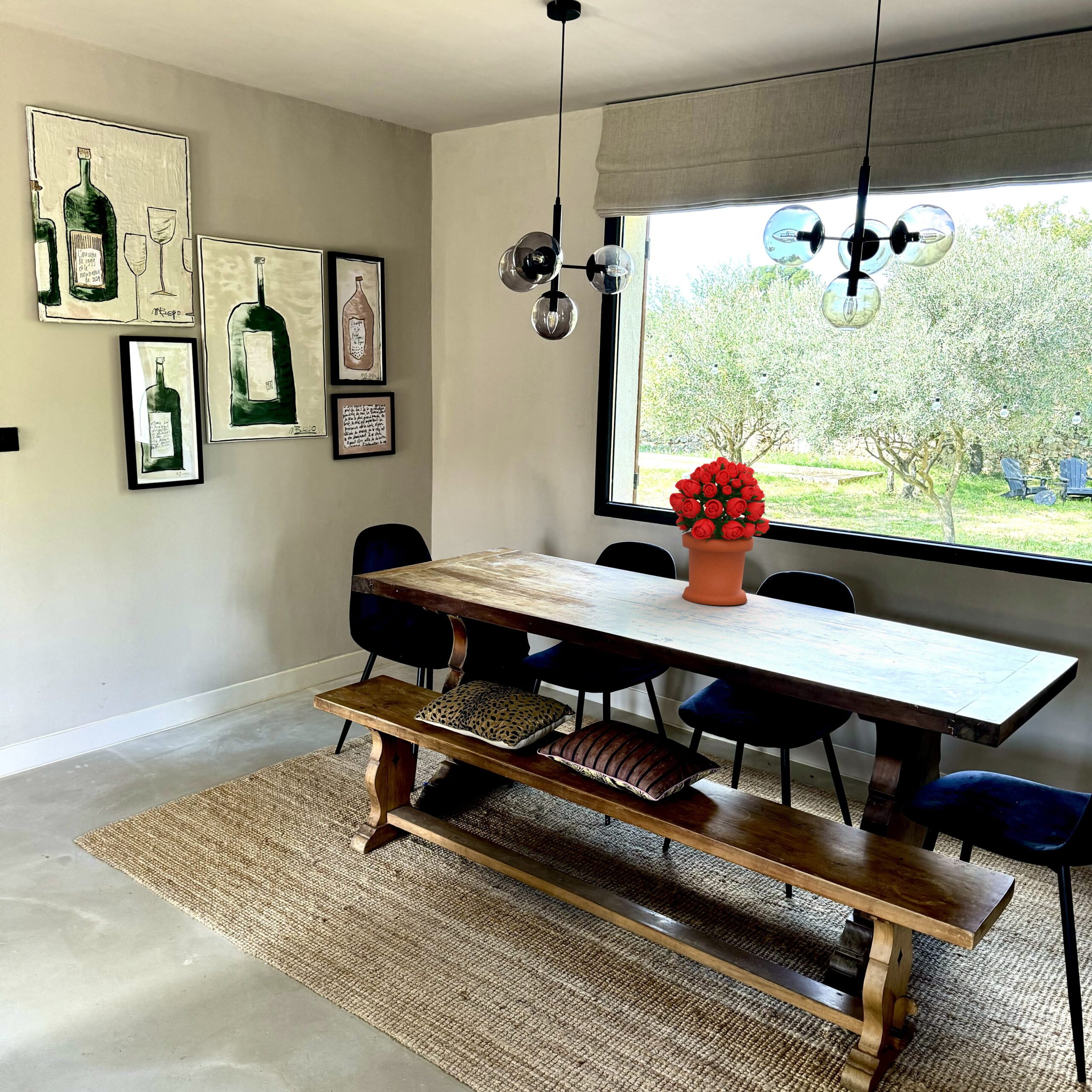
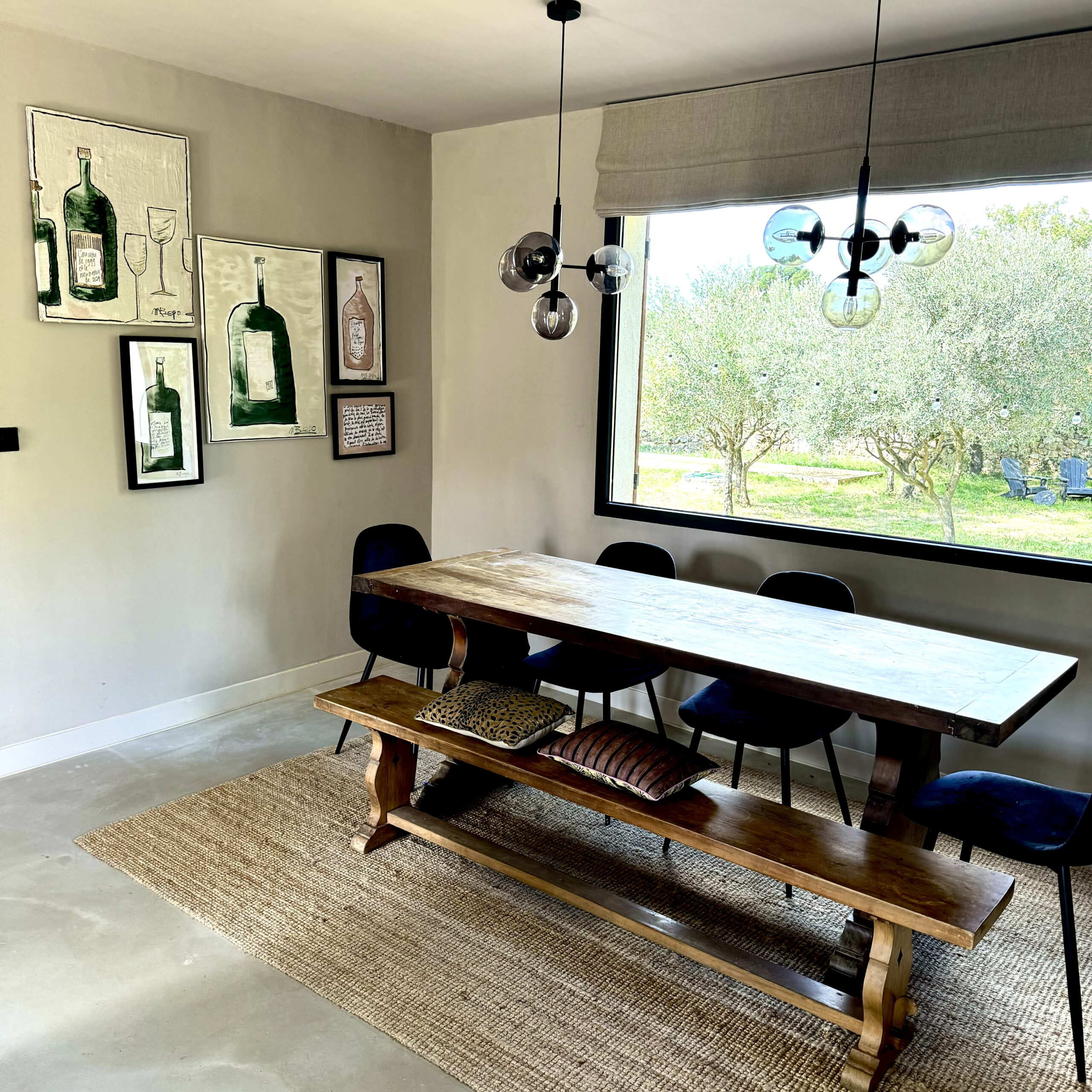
- bouquet (717, 529)
